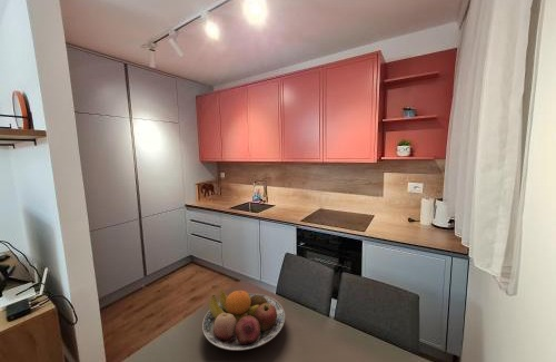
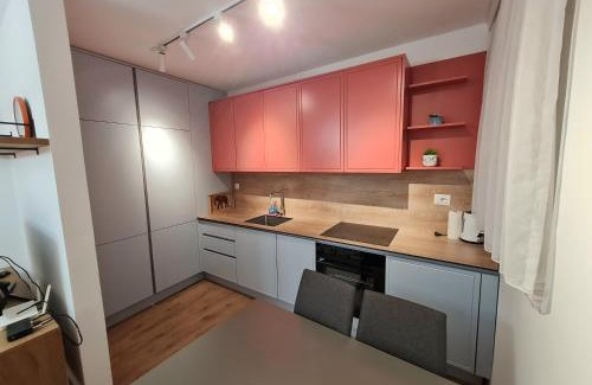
- fruit bowl (244, 313)
